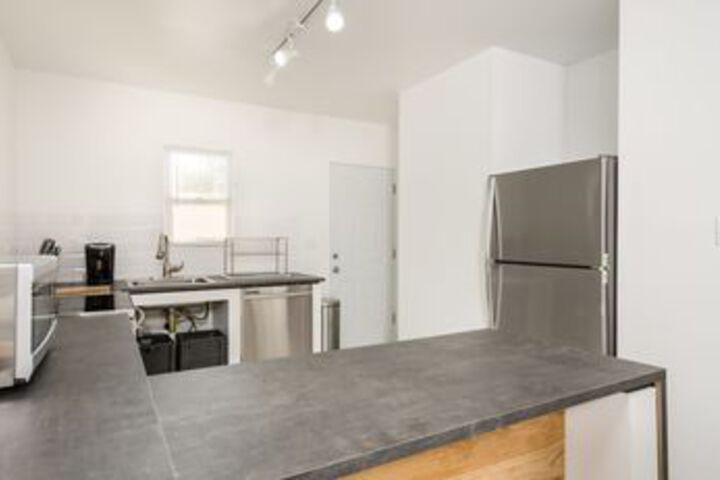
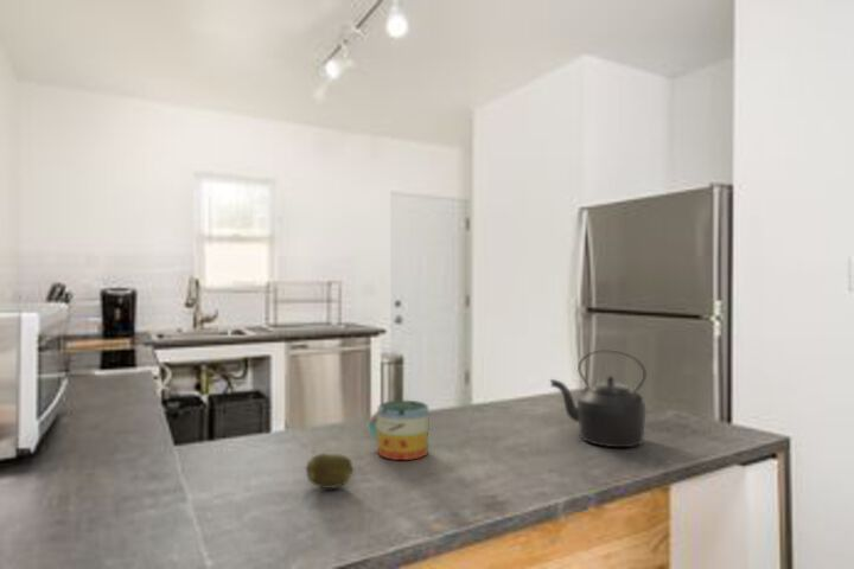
+ fruit (329, 471)
+ kettle (594, 391)
+ mug (396, 427)
